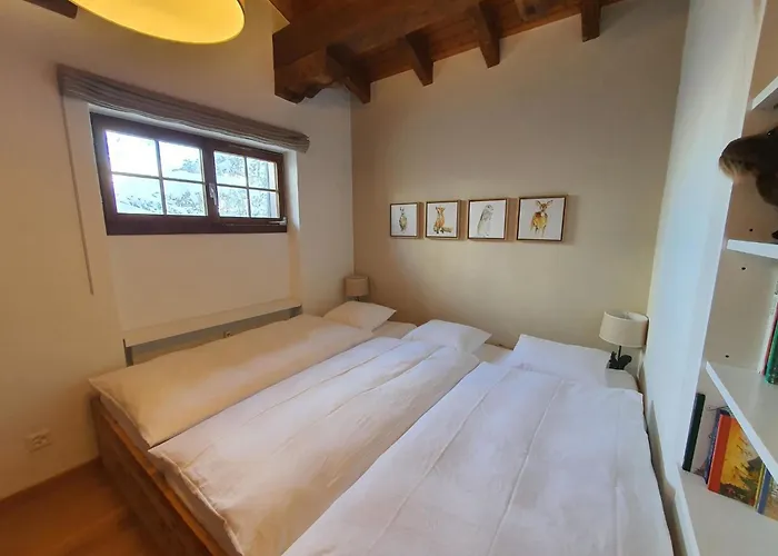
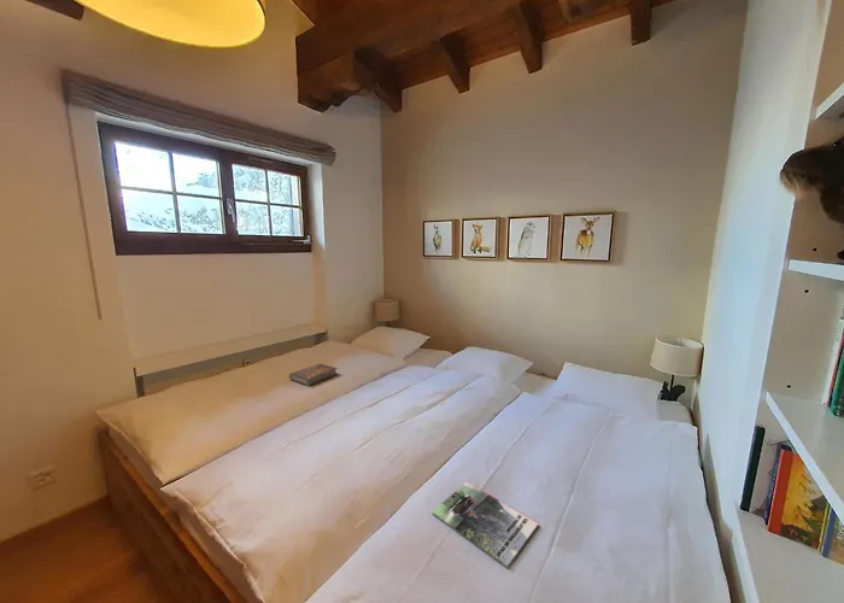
+ book (313, 373)
+ magazine (483, 517)
